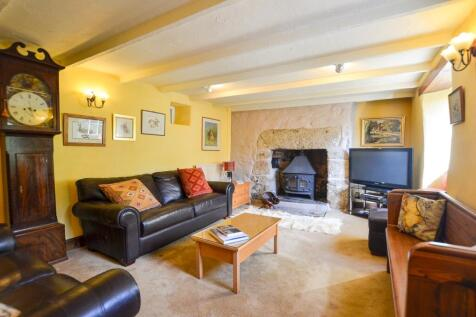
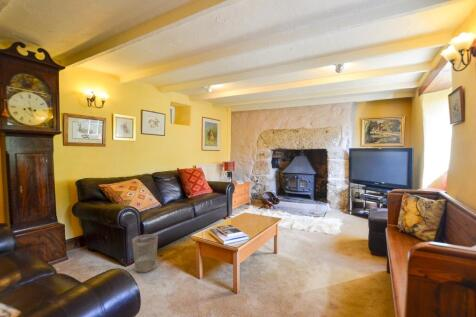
+ wastebasket (145, 252)
